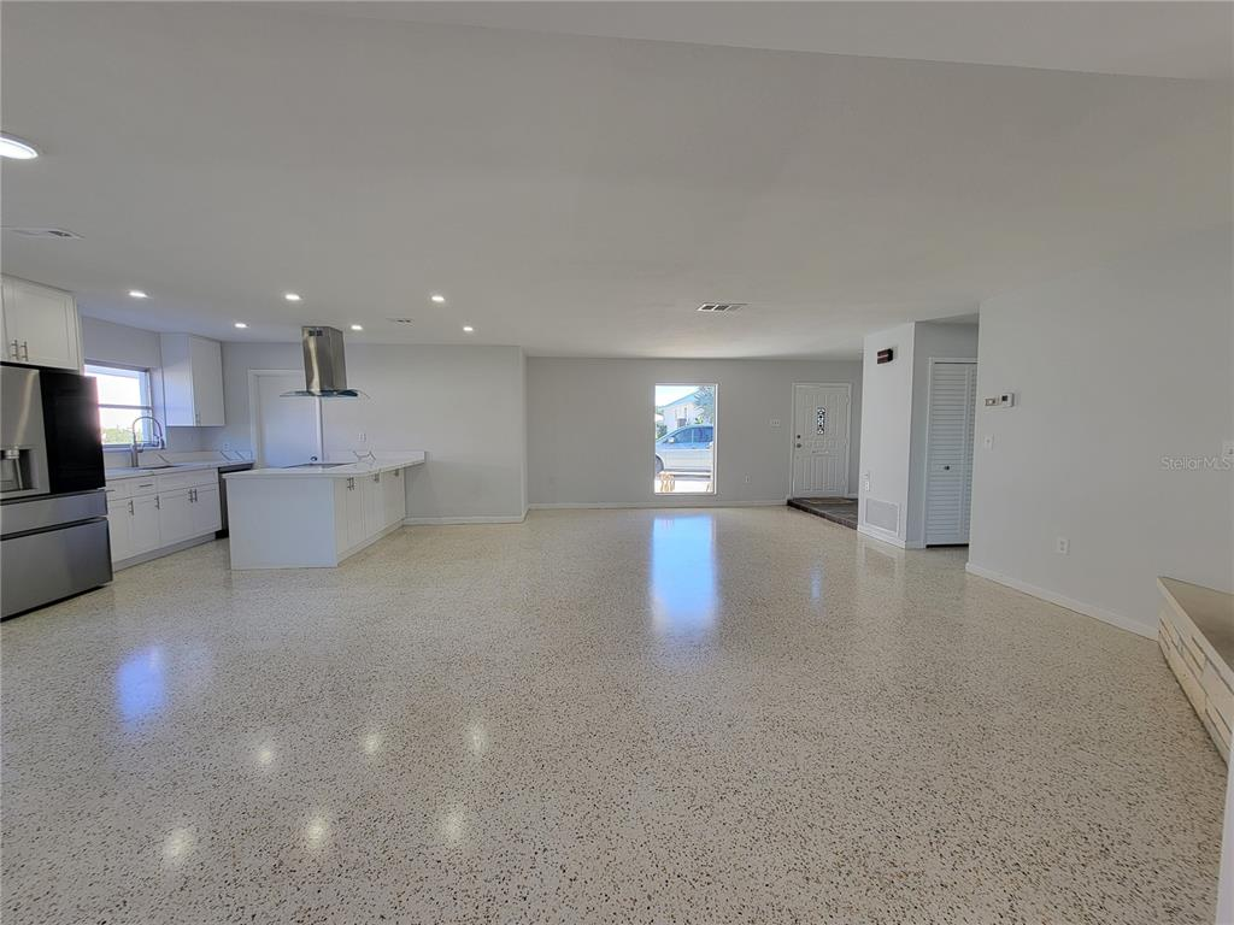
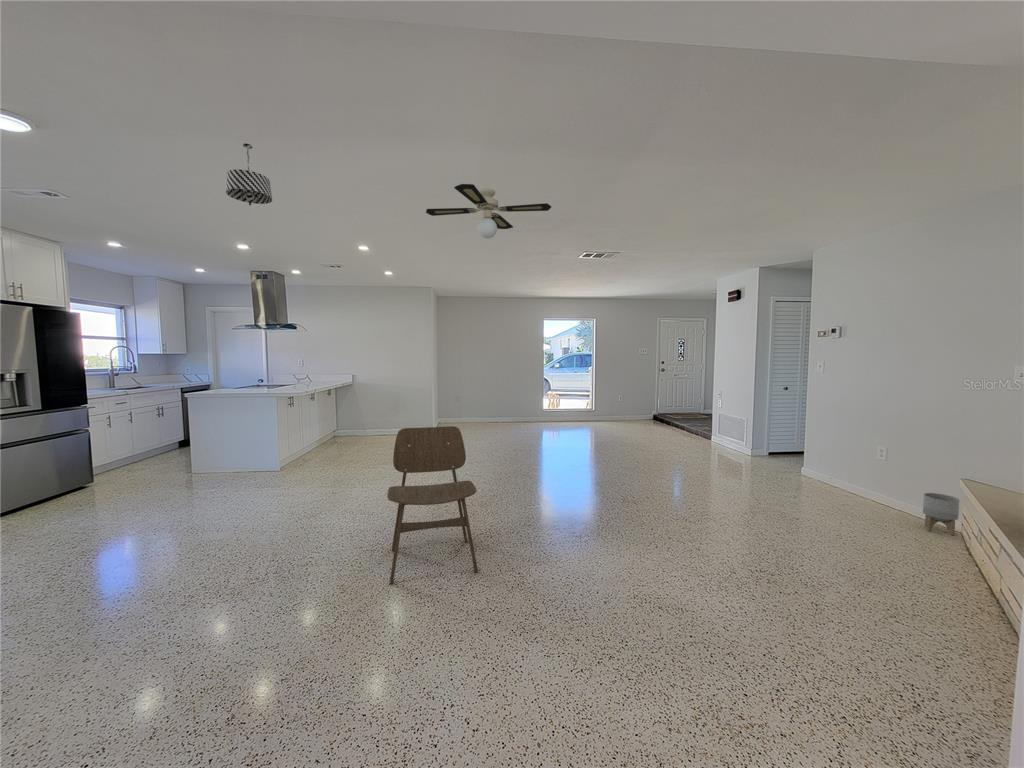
+ ceiling fan (487, 215)
+ pendant light (248, 175)
+ planter (940, 513)
+ dining chair (431, 496)
